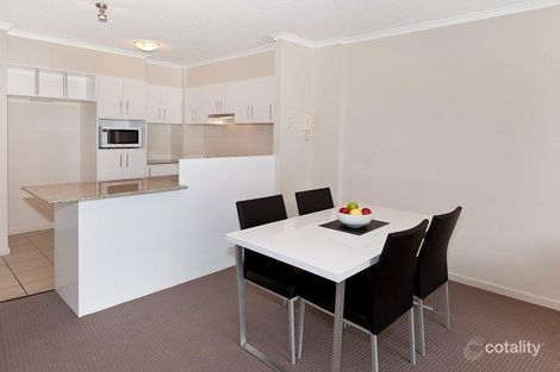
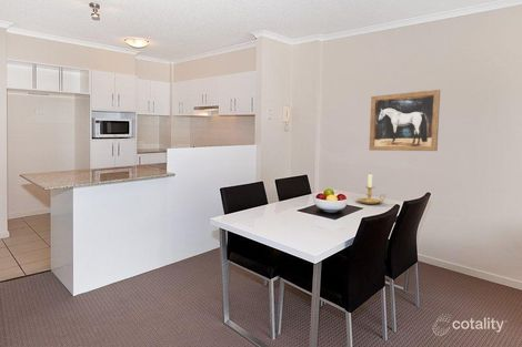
+ wall art (402, 122)
+ candle holder (370, 187)
